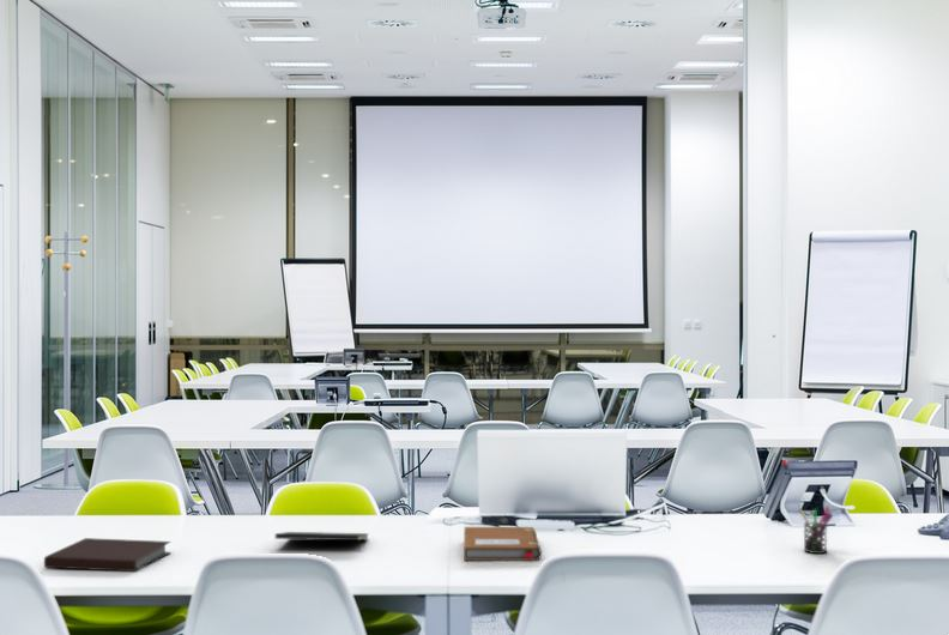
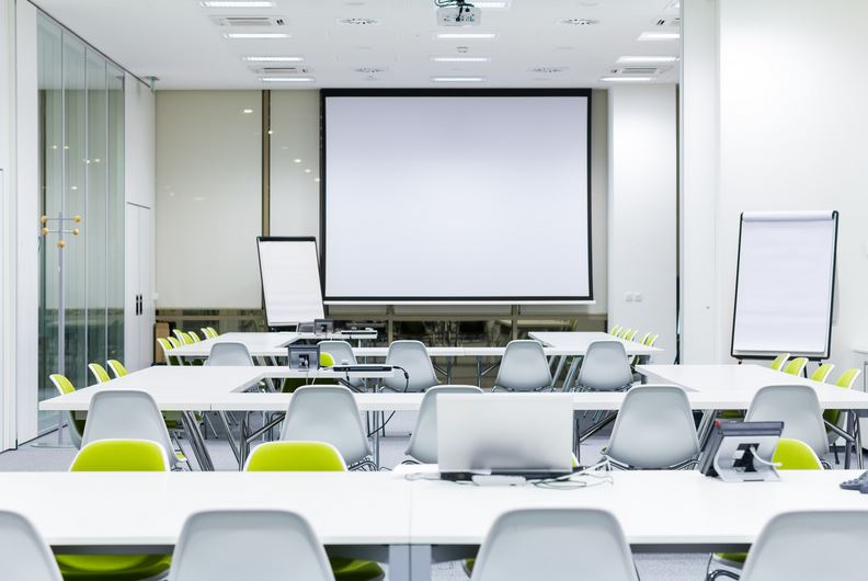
- notebook (109, 554)
- notepad (322, 536)
- notebook (501, 543)
- pen holder (816, 527)
